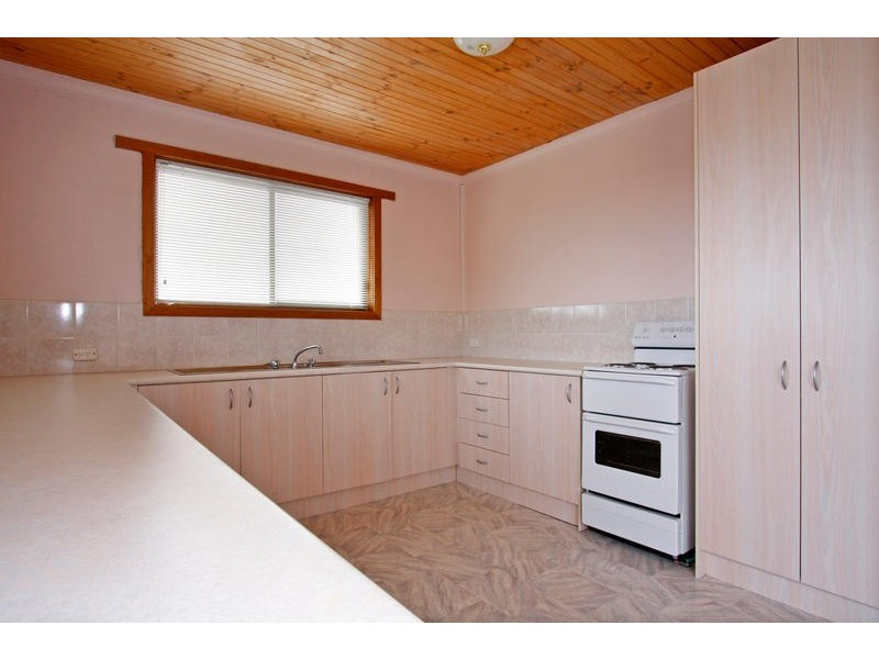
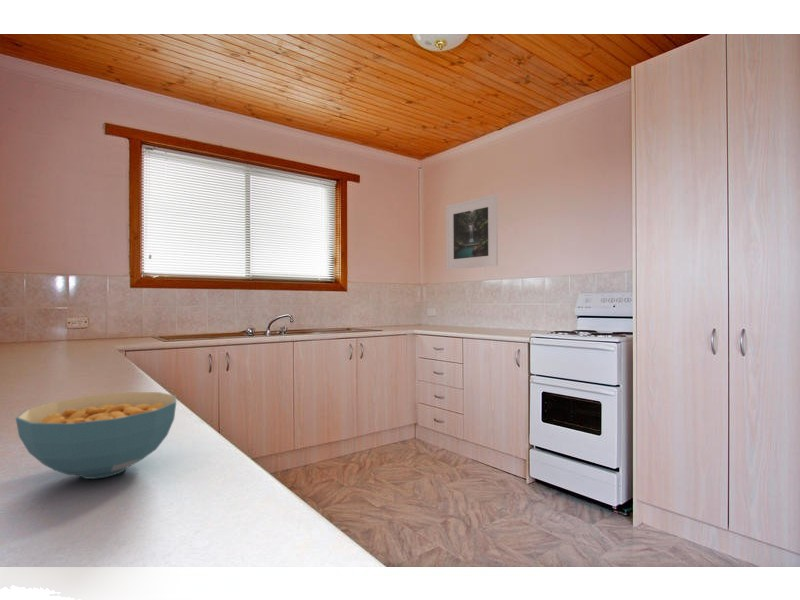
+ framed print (470, 234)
+ cereal bowl (104, 438)
